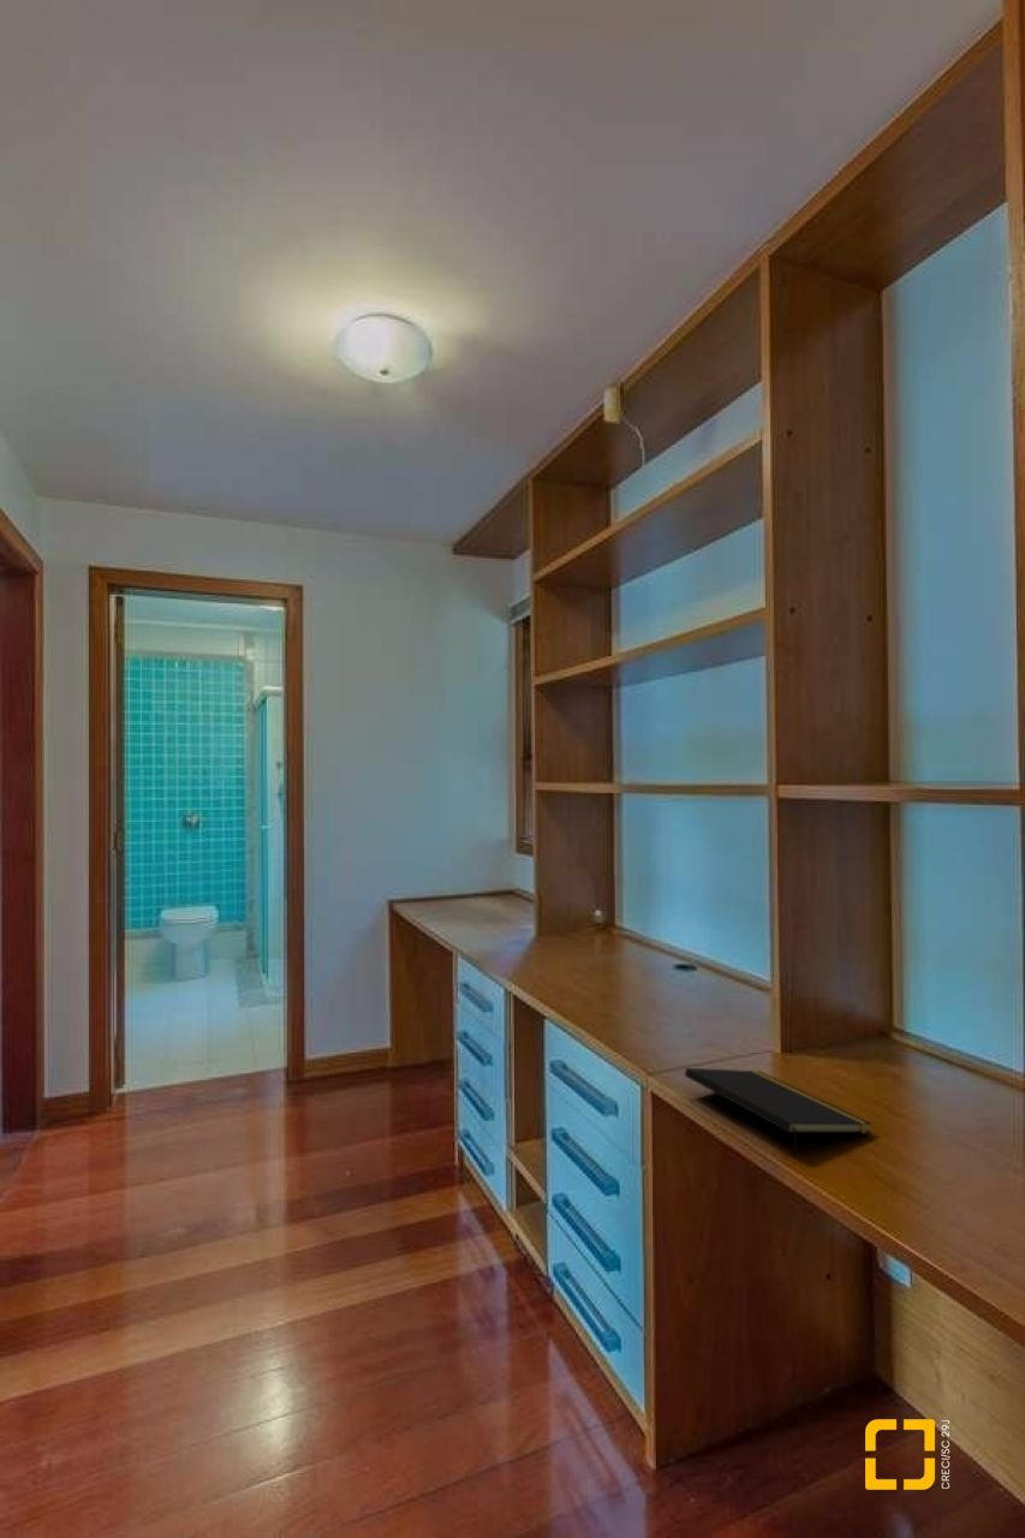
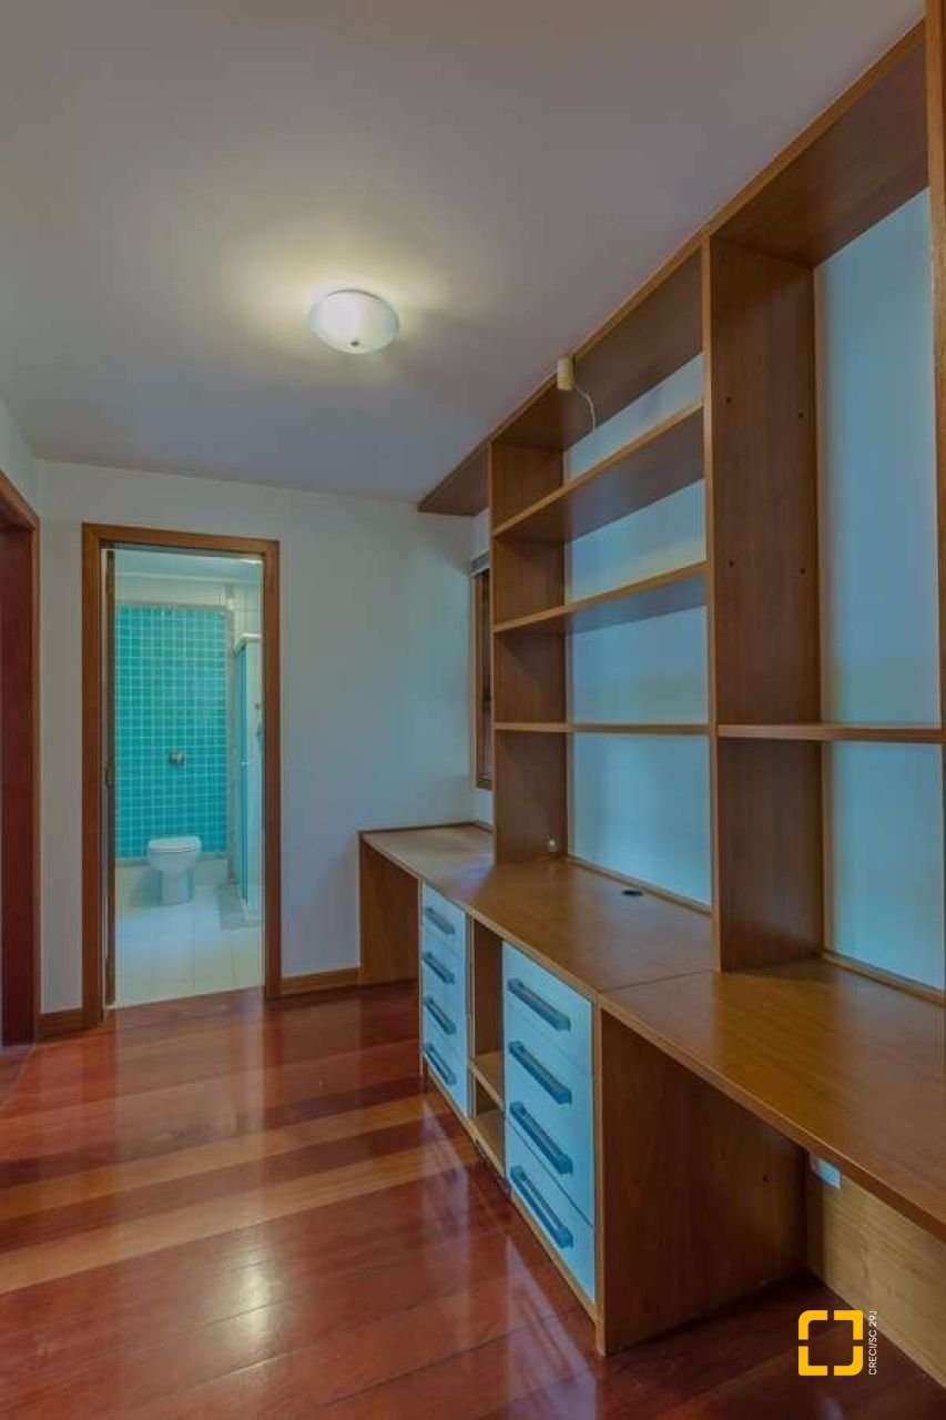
- notepad (773, 1098)
